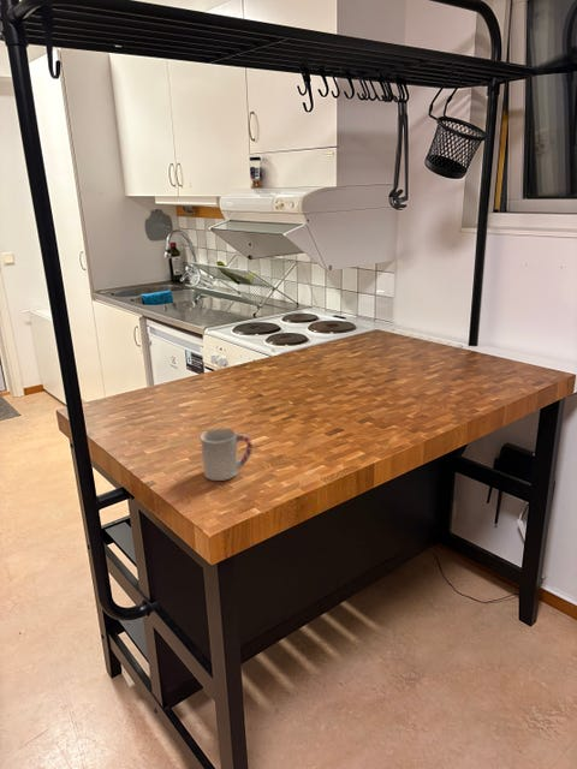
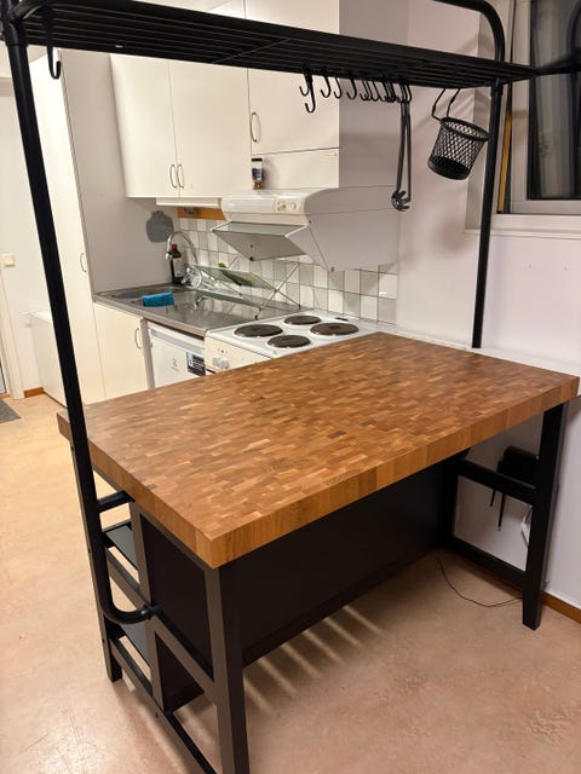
- cup (227, 453)
